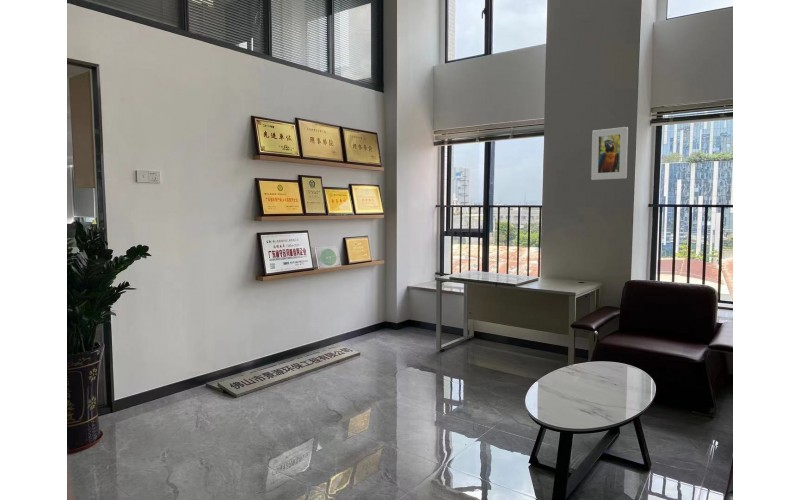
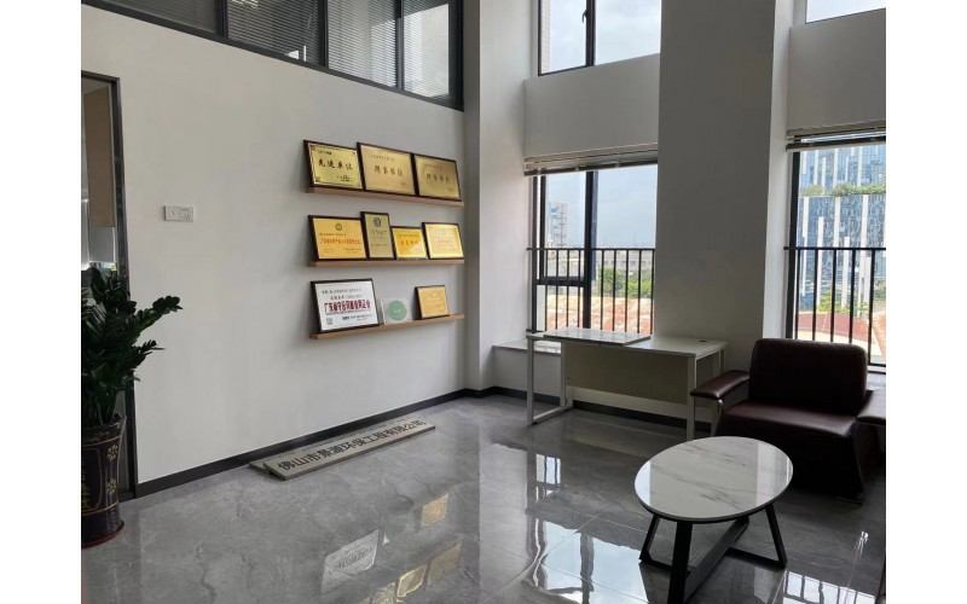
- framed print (609, 154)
